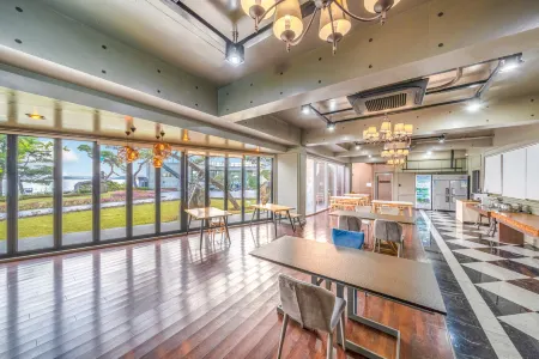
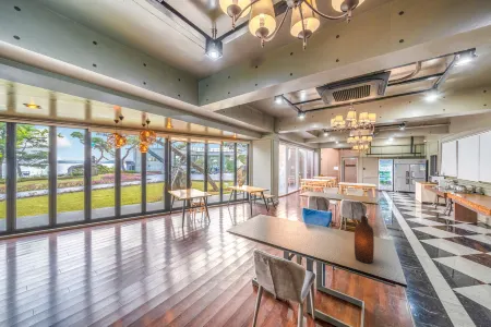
+ bottle (363, 238)
